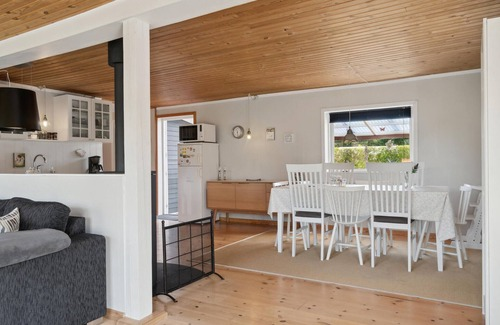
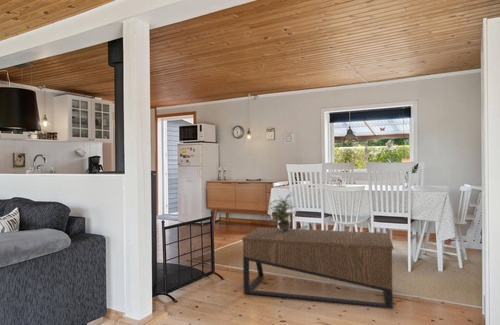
+ potted plant (283, 211)
+ bench (317, 262)
